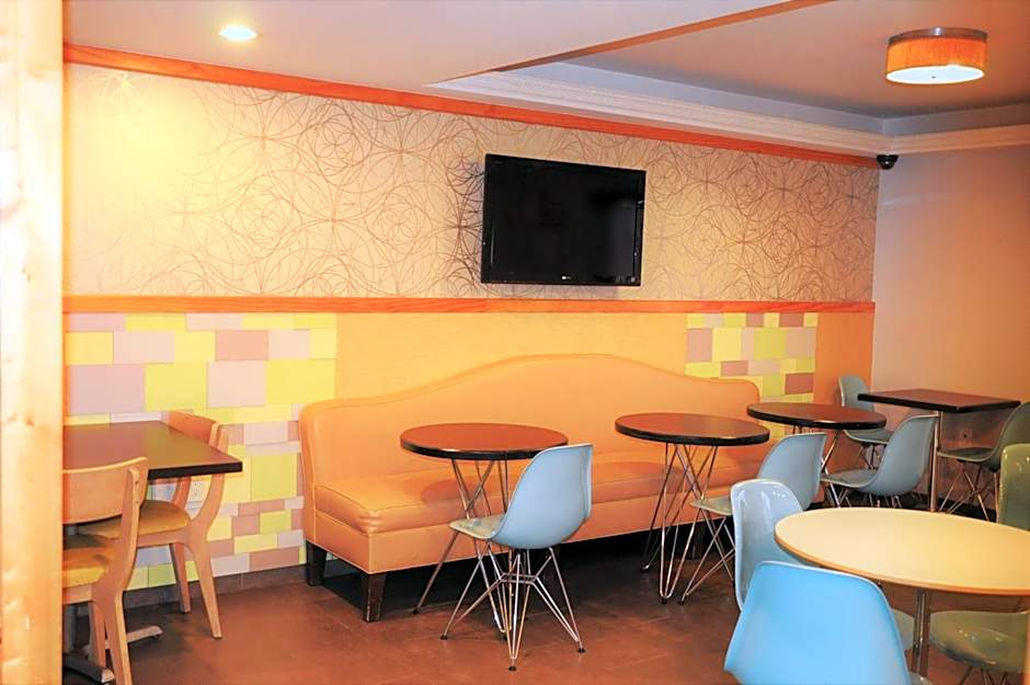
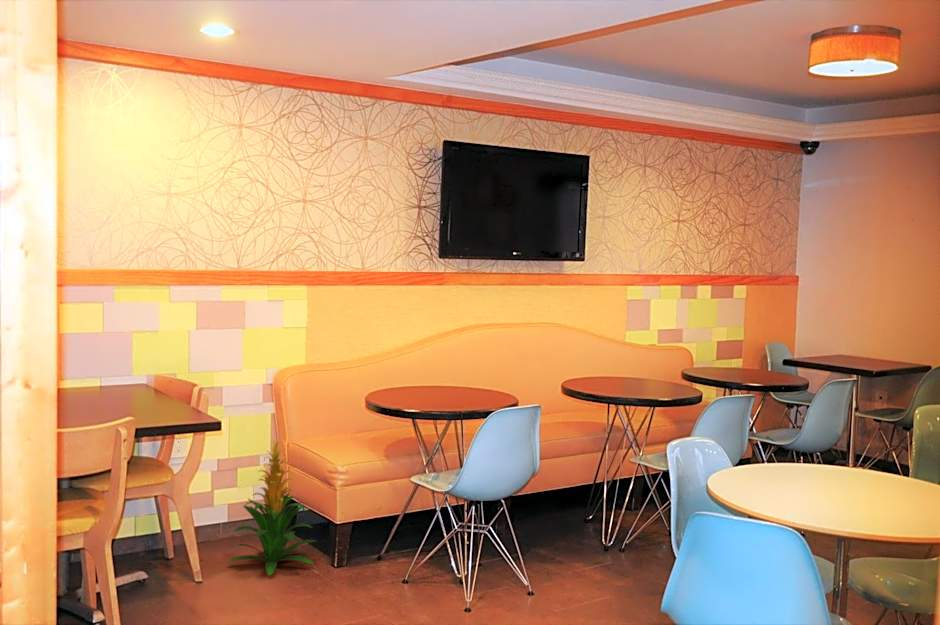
+ indoor plant (273, 502)
